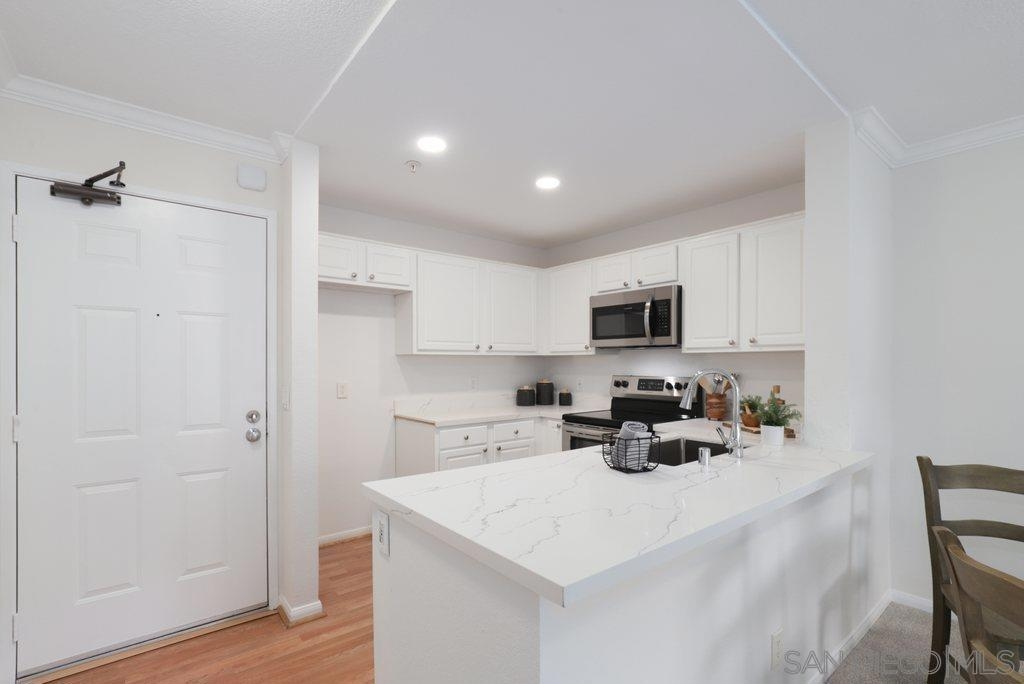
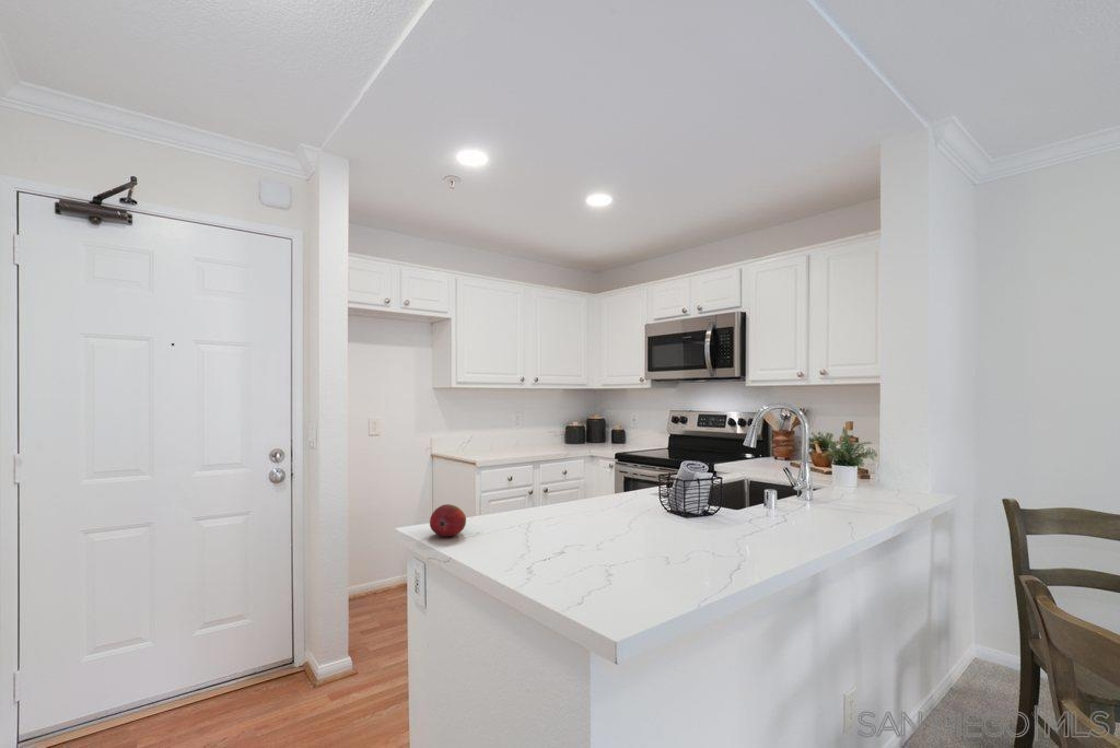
+ fruit (447, 519)
